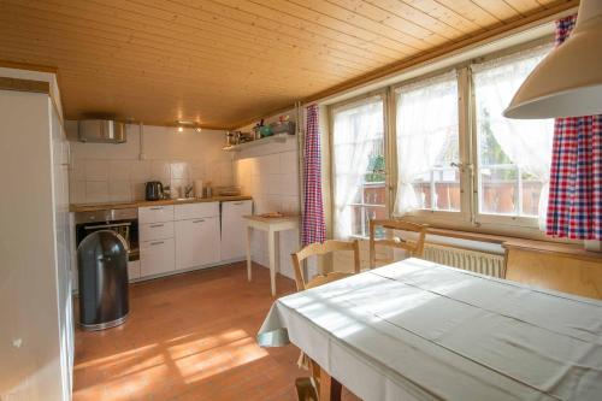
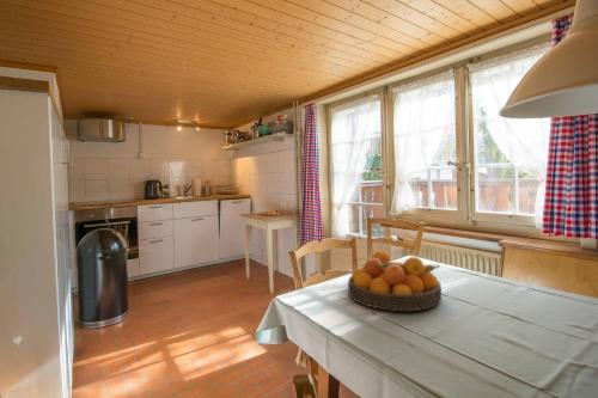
+ fruit bowl (392, 275)
